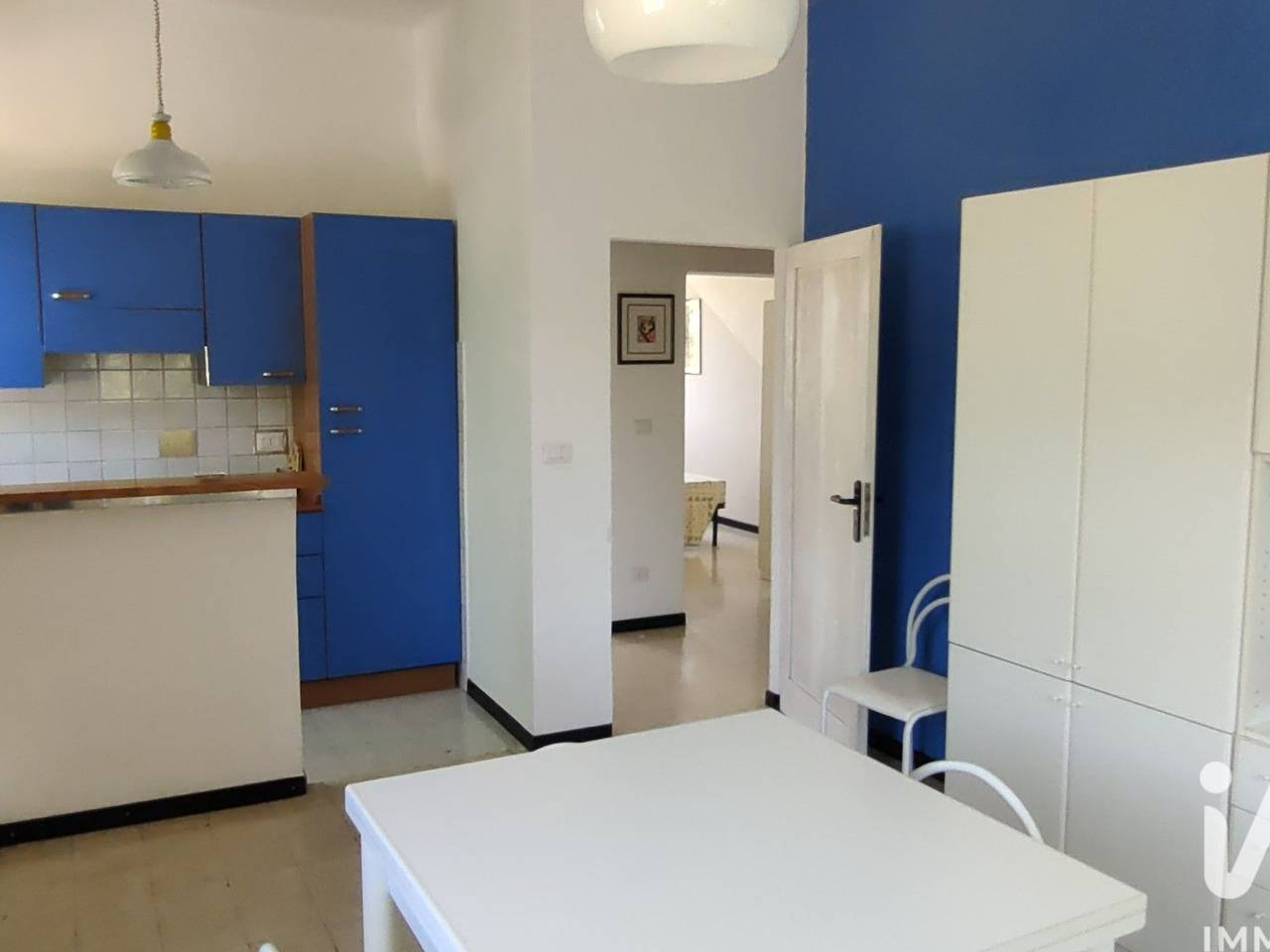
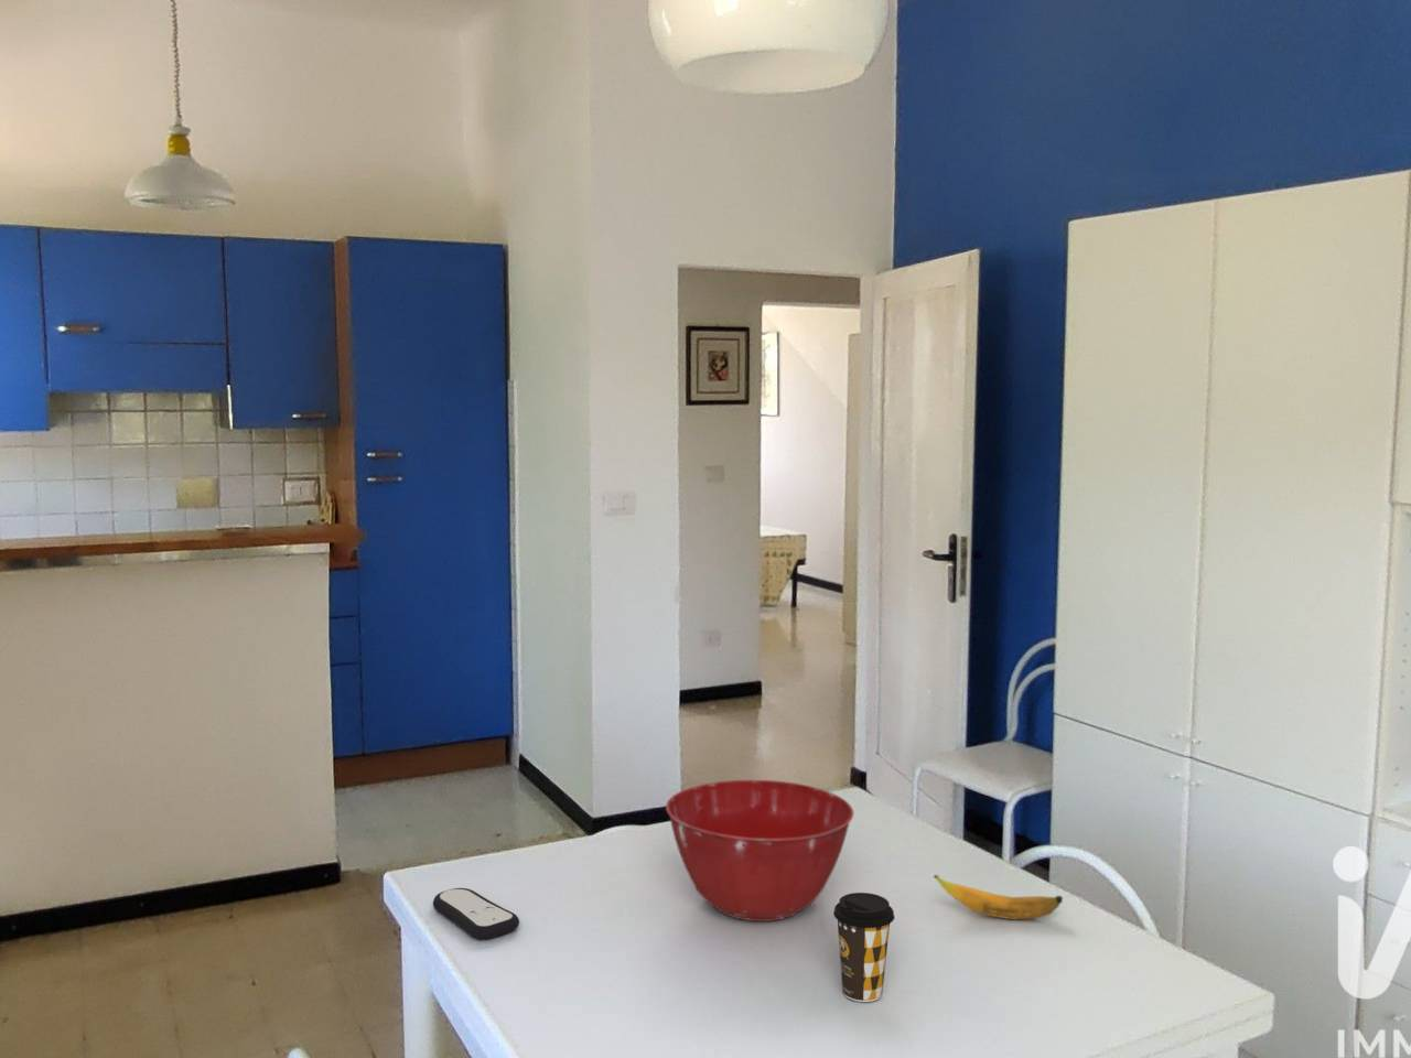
+ mixing bowl (759, 855)
+ banana (997, 896)
+ remote control (473, 911)
+ coffee cup (863, 947)
